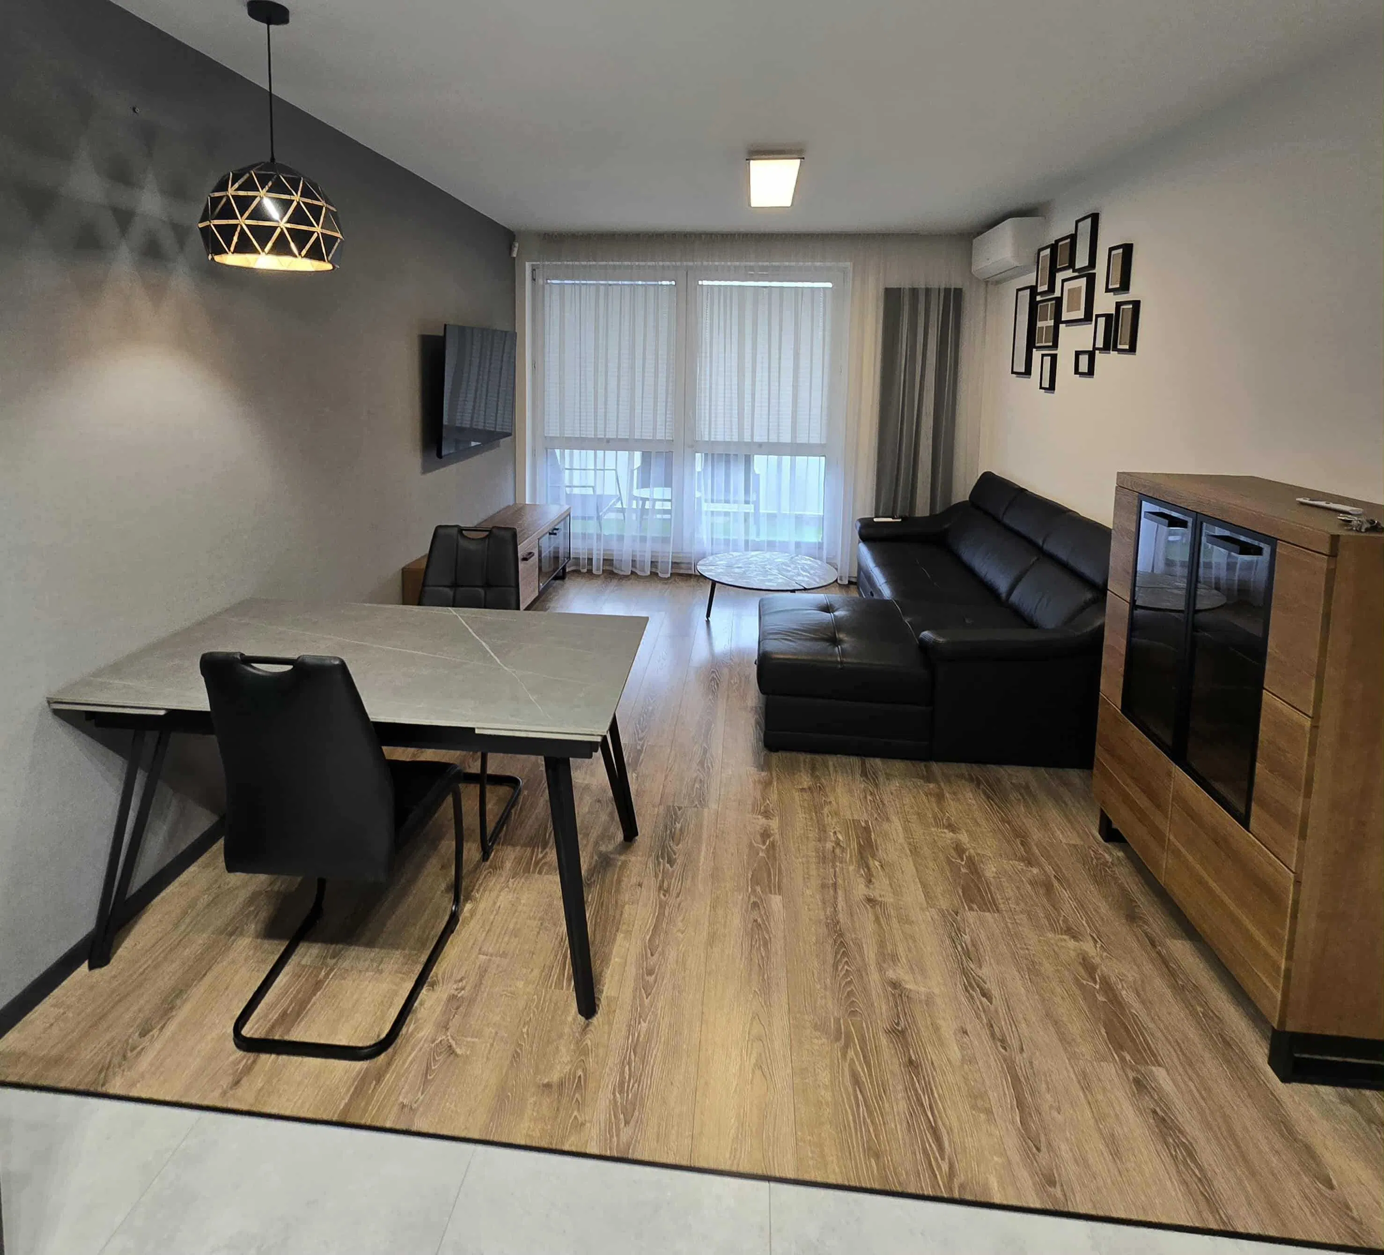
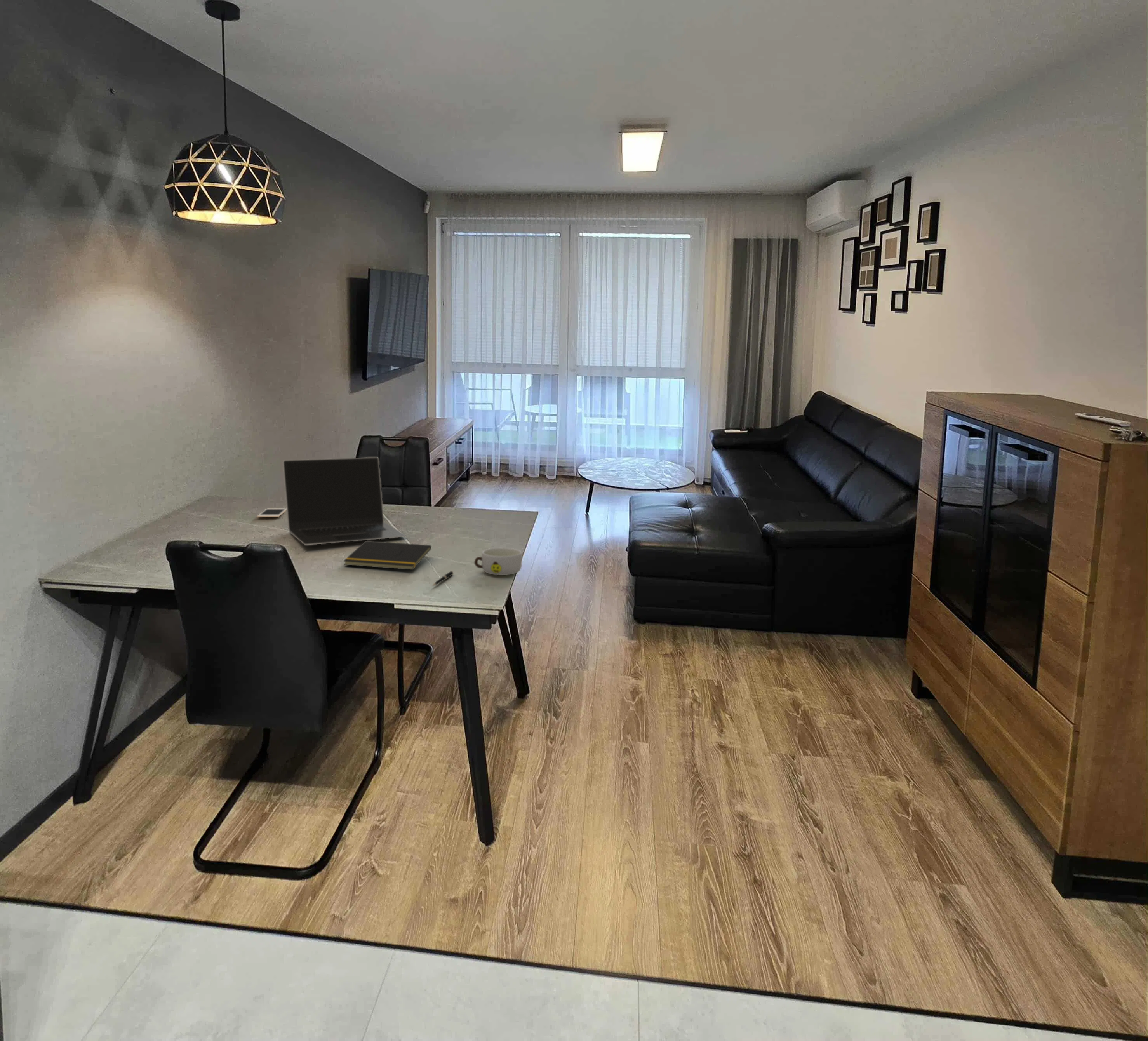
+ cell phone (272, 513)
+ laptop (344, 498)
+ bowl (498, 562)
+ notepad (388, 555)
+ pen (442, 578)
